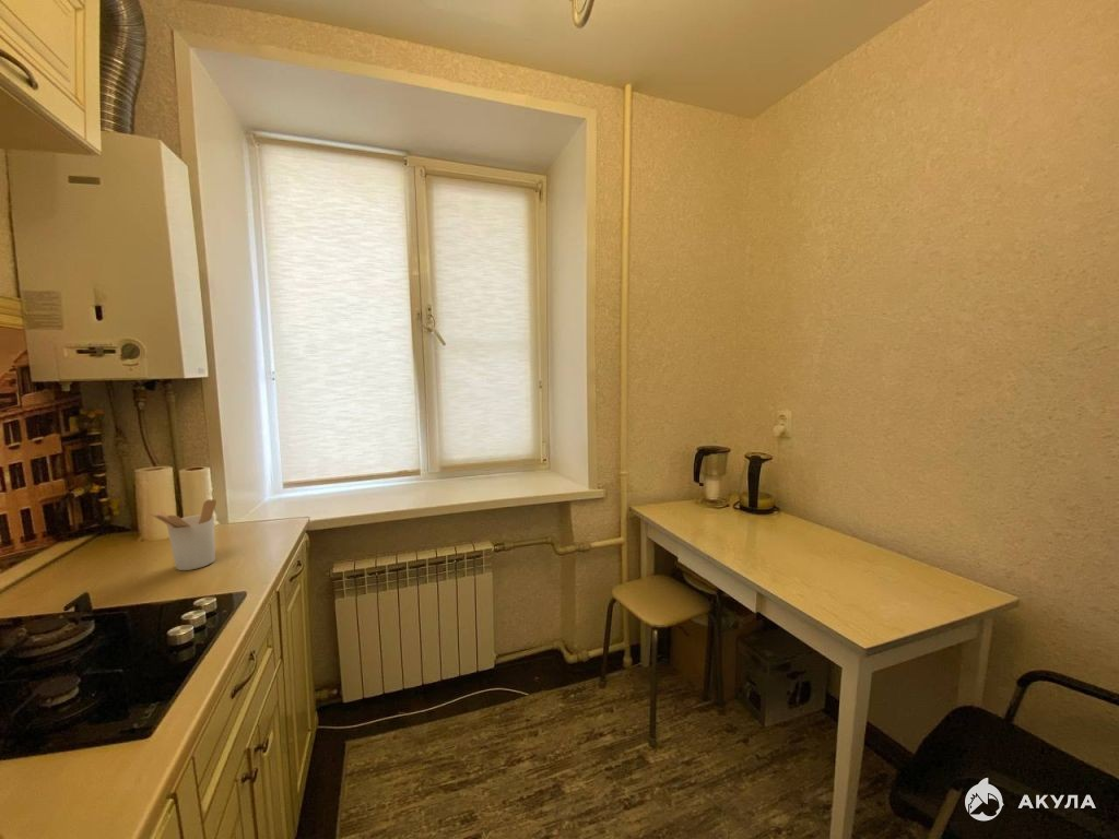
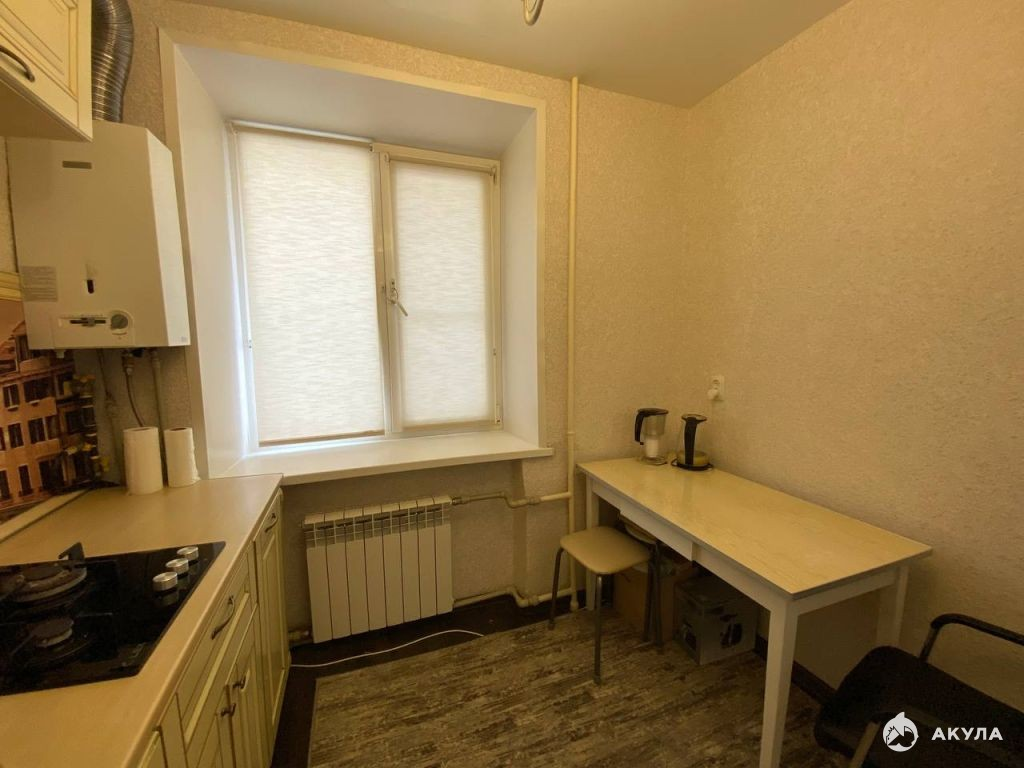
- utensil holder (185, 535)
